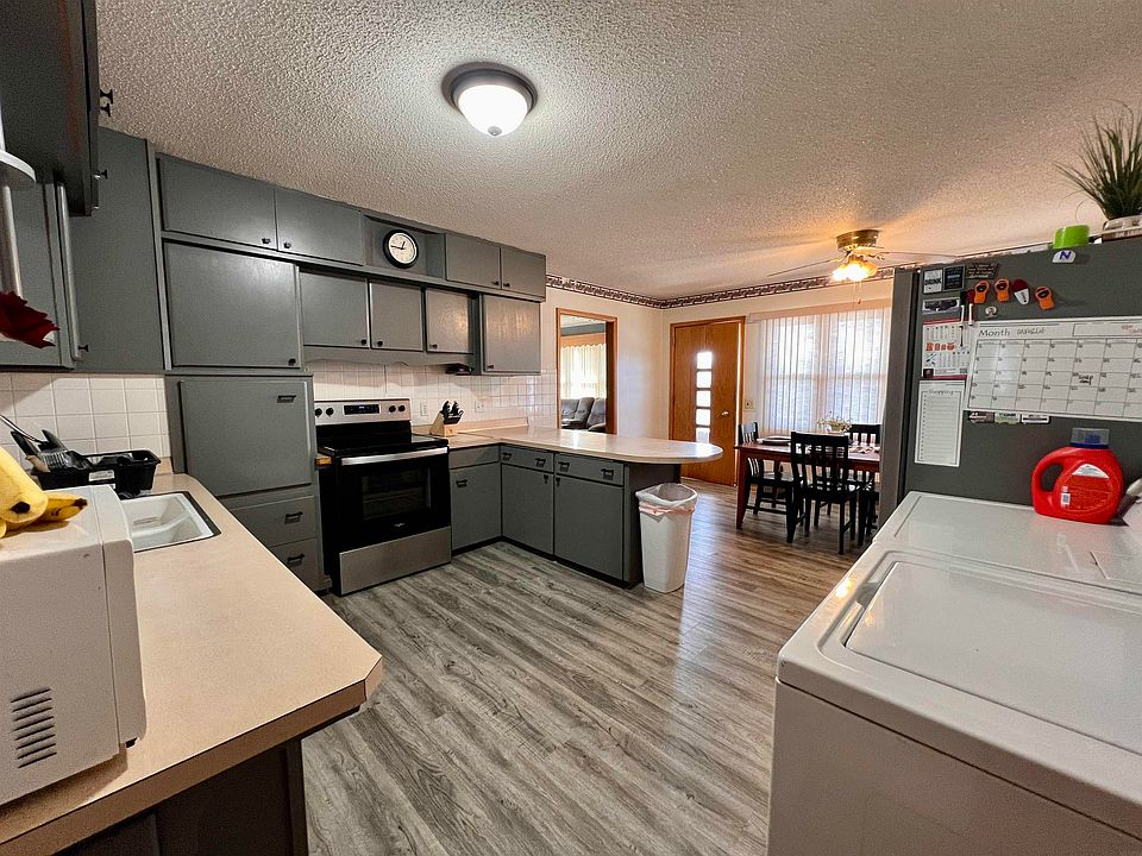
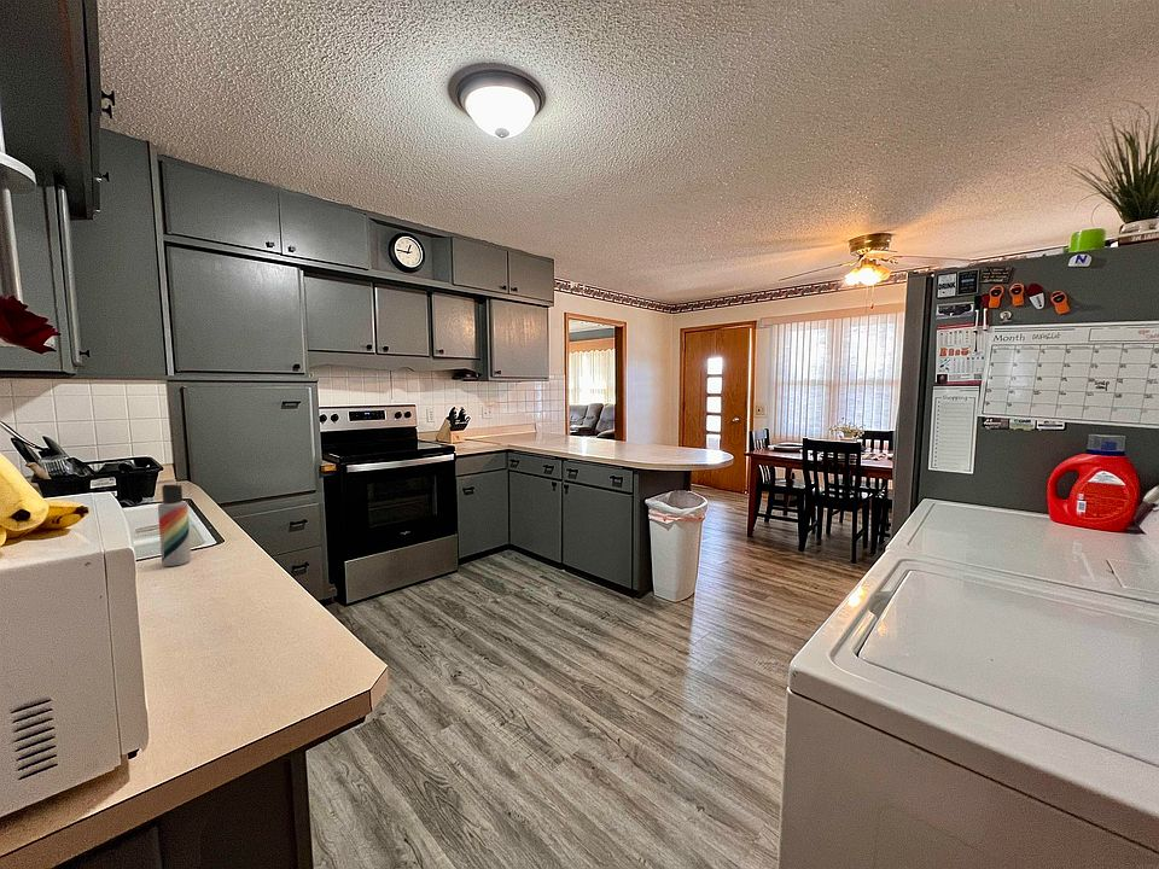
+ lotion bottle (174, 523)
